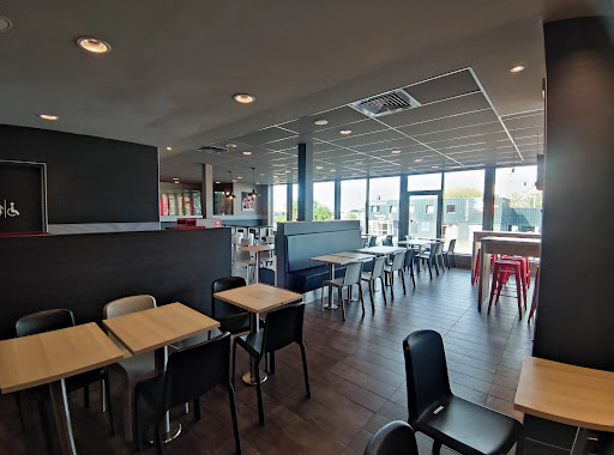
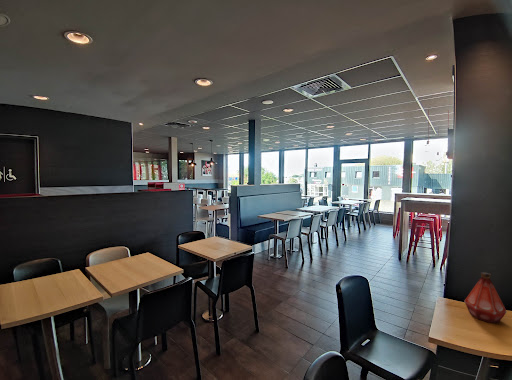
+ bottle (485, 295)
